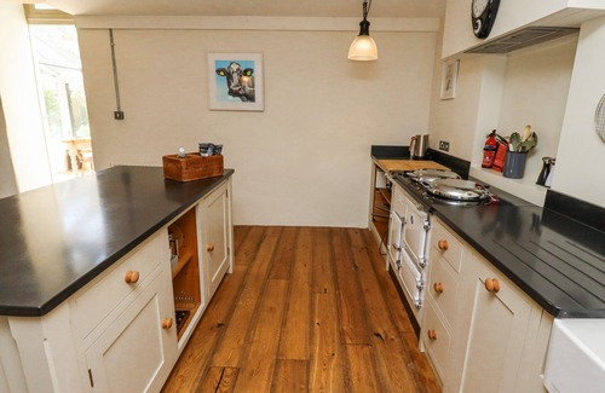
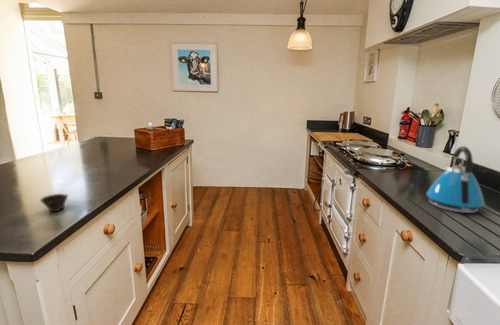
+ kettle (459, 176)
+ cup (54, 203)
